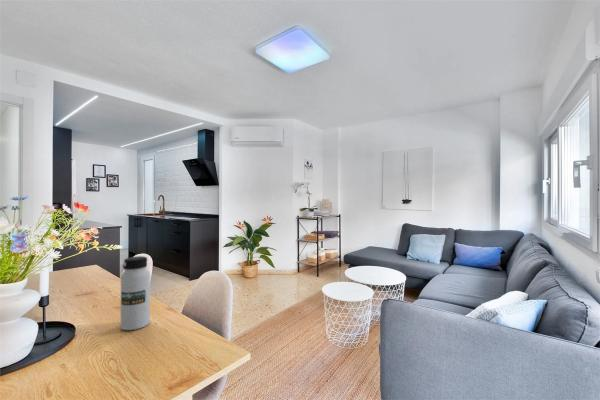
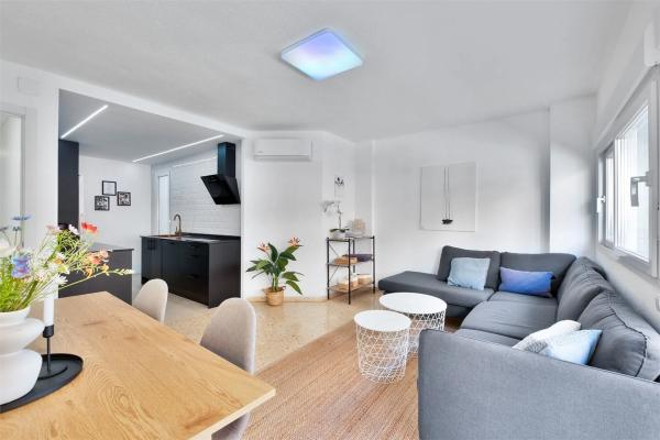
- water bottle (135, 291)
